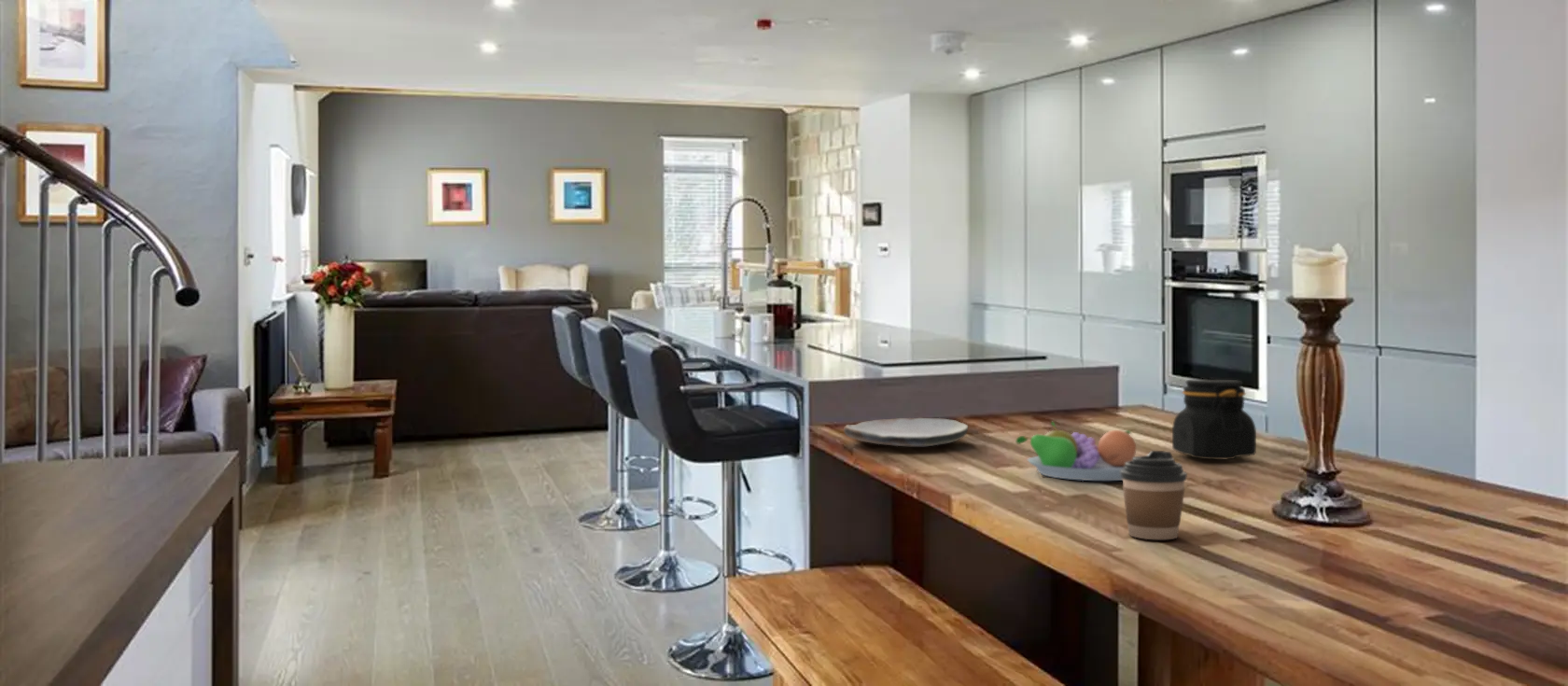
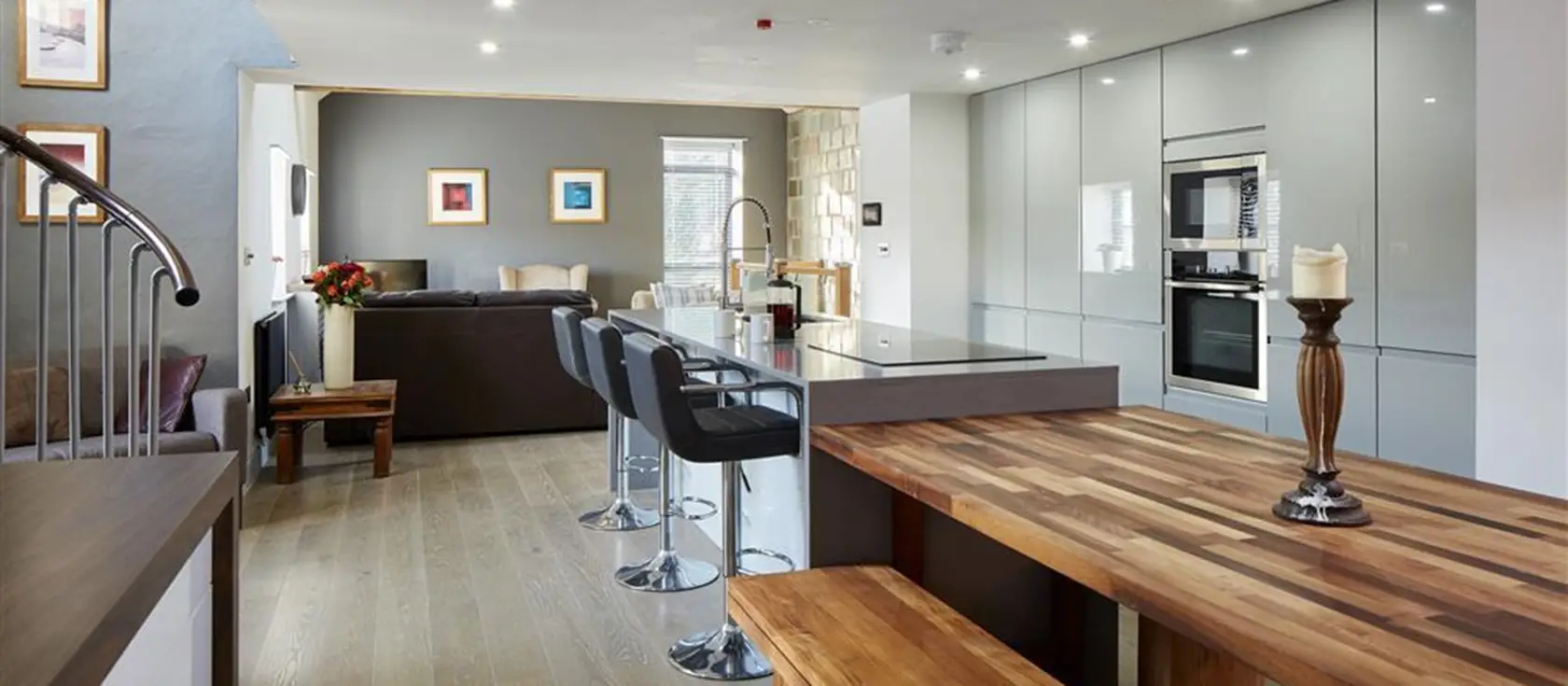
- plate (905, 432)
- coffee cup (1153, 494)
- jar (1212, 418)
- fruit bowl (1085, 449)
